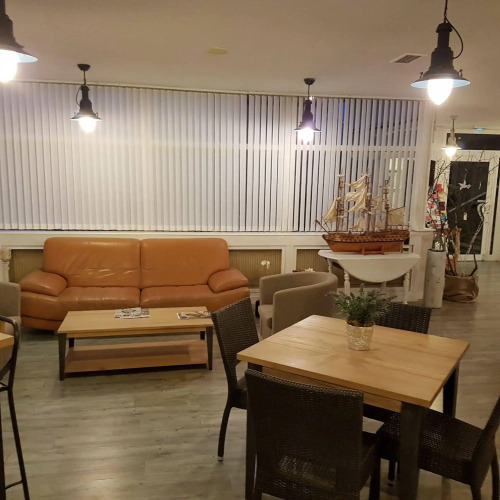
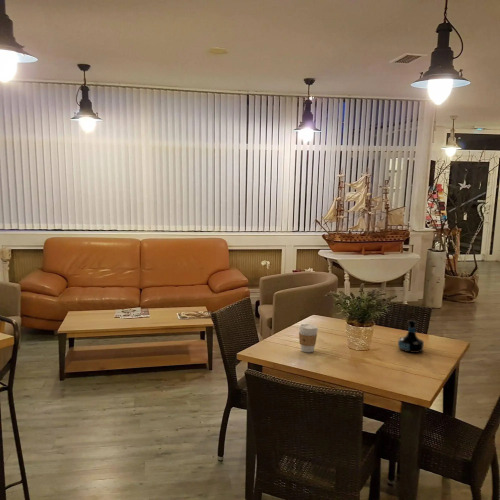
+ tequila bottle (411, 334)
+ coffee cup (308, 337)
